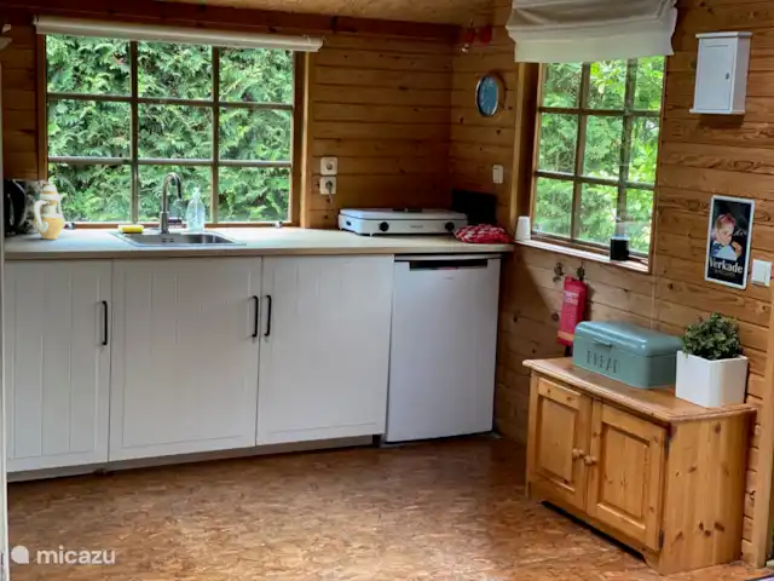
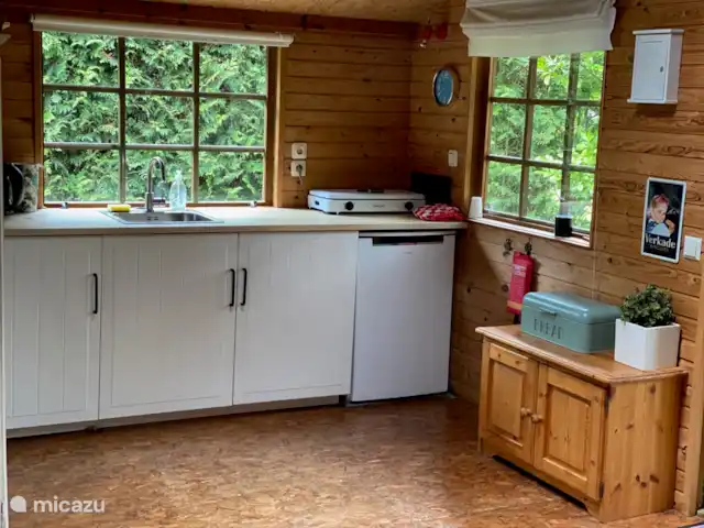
- teapot (48, 208)
